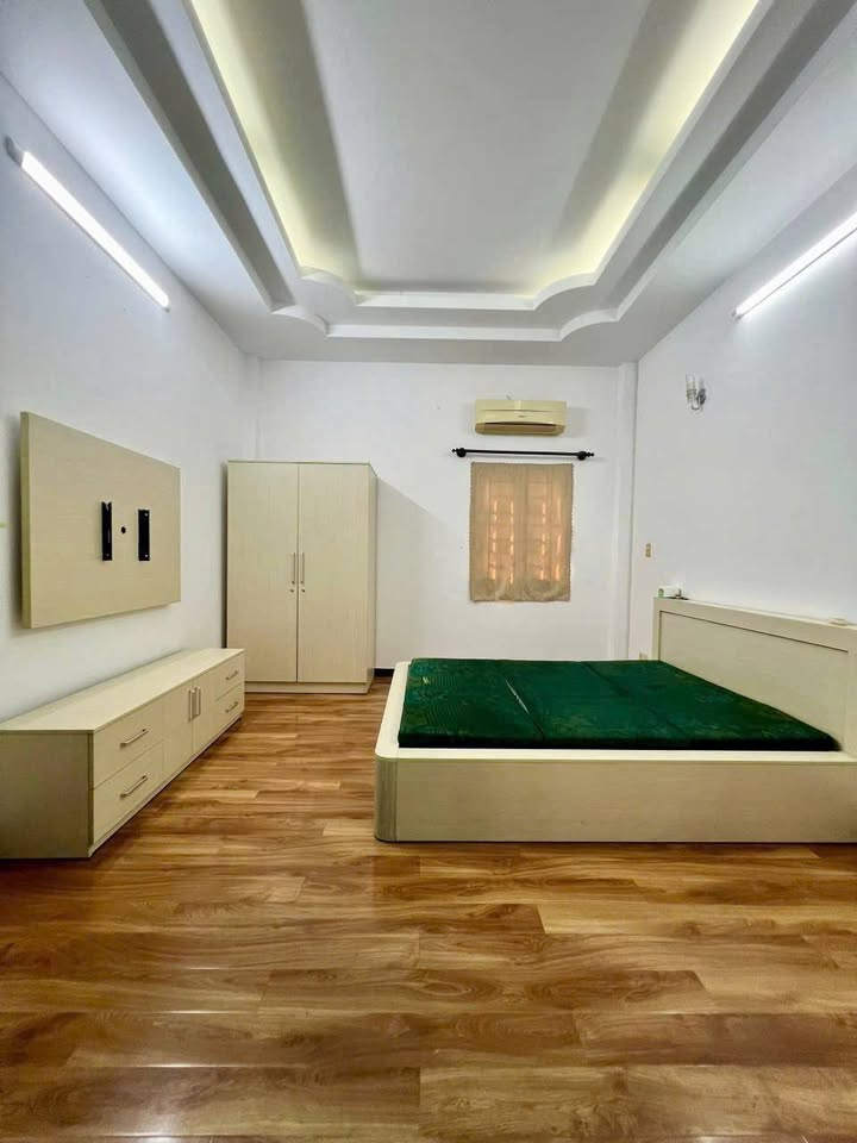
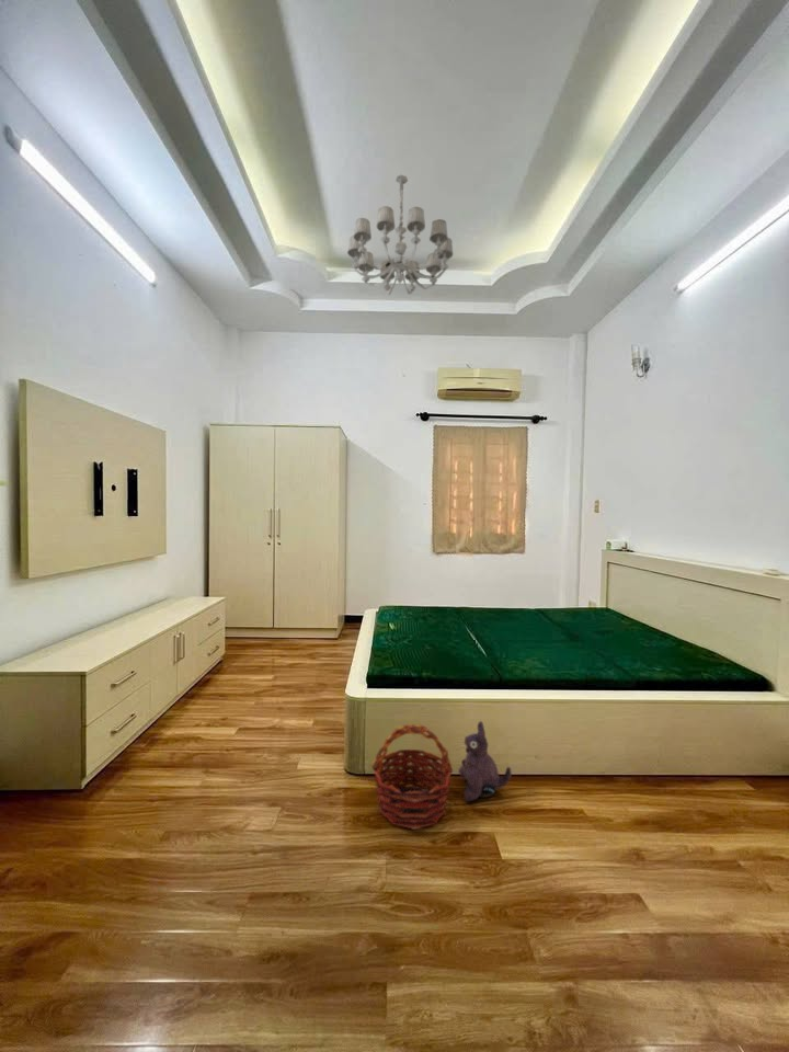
+ chandelier (400, 232)
+ basket (412, 765)
+ plush toy (485, 757)
